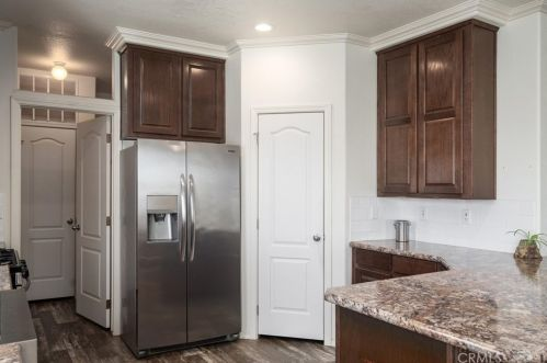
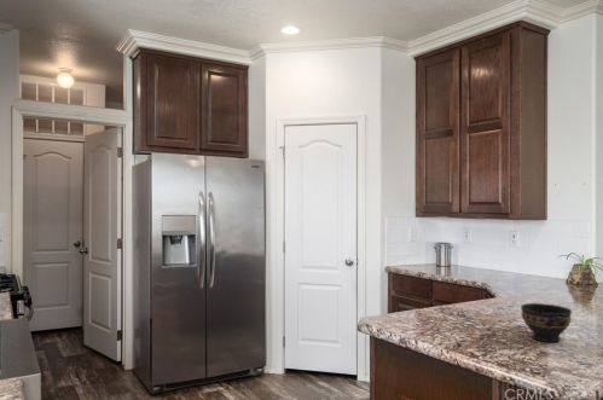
+ bowl (545, 323)
